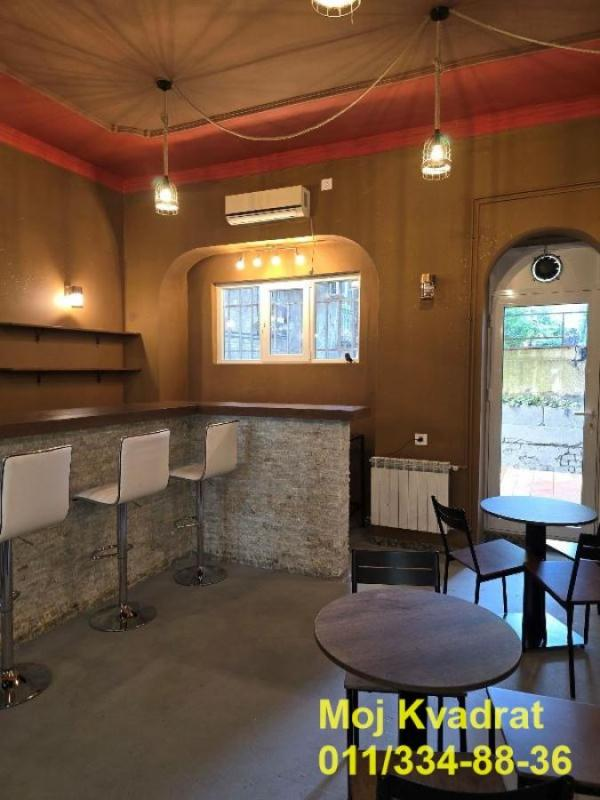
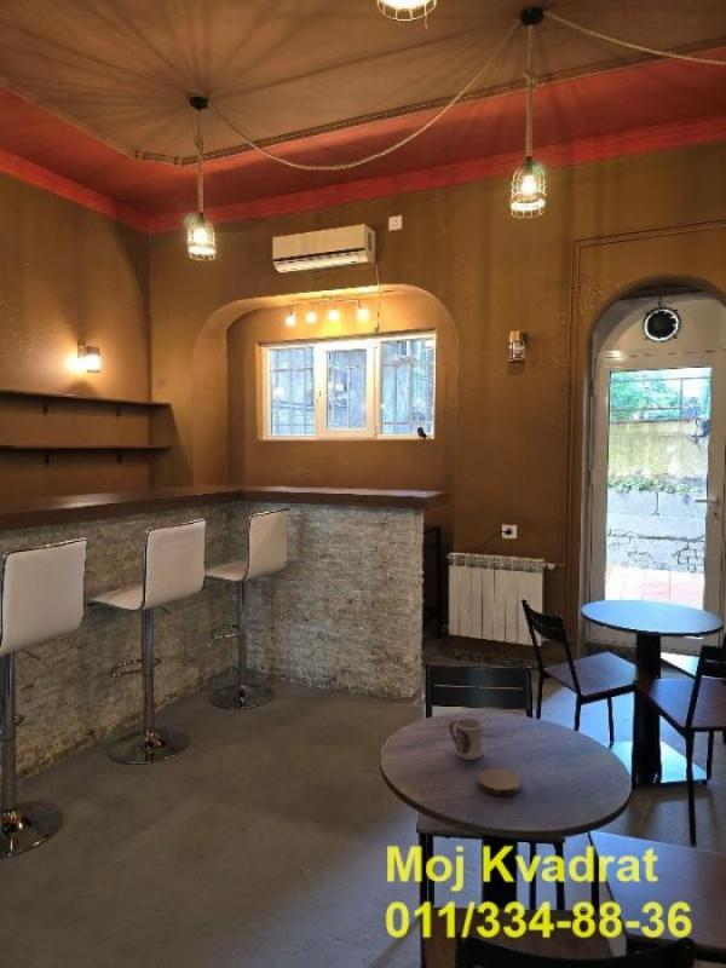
+ coaster (499, 780)
+ cup (463, 736)
